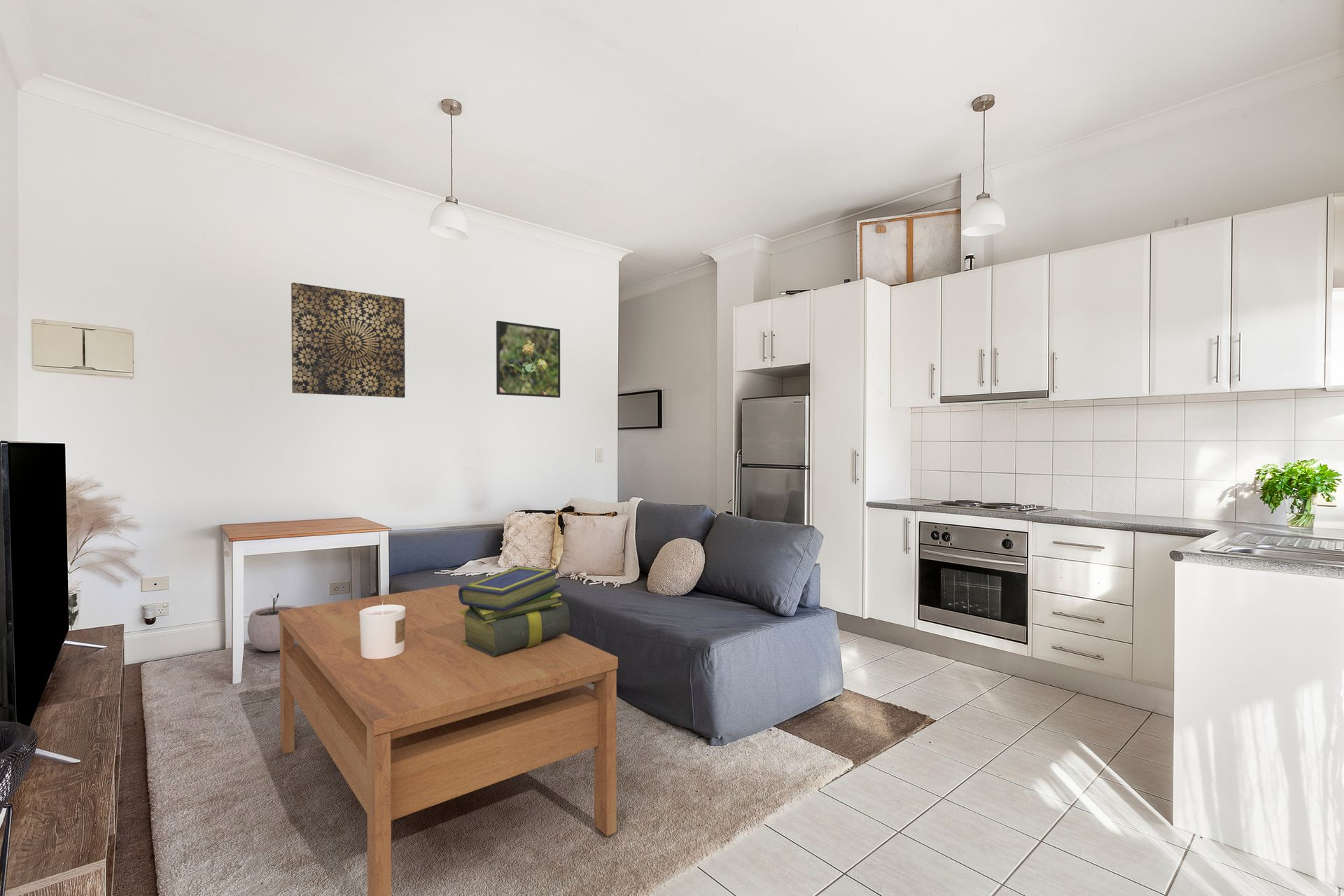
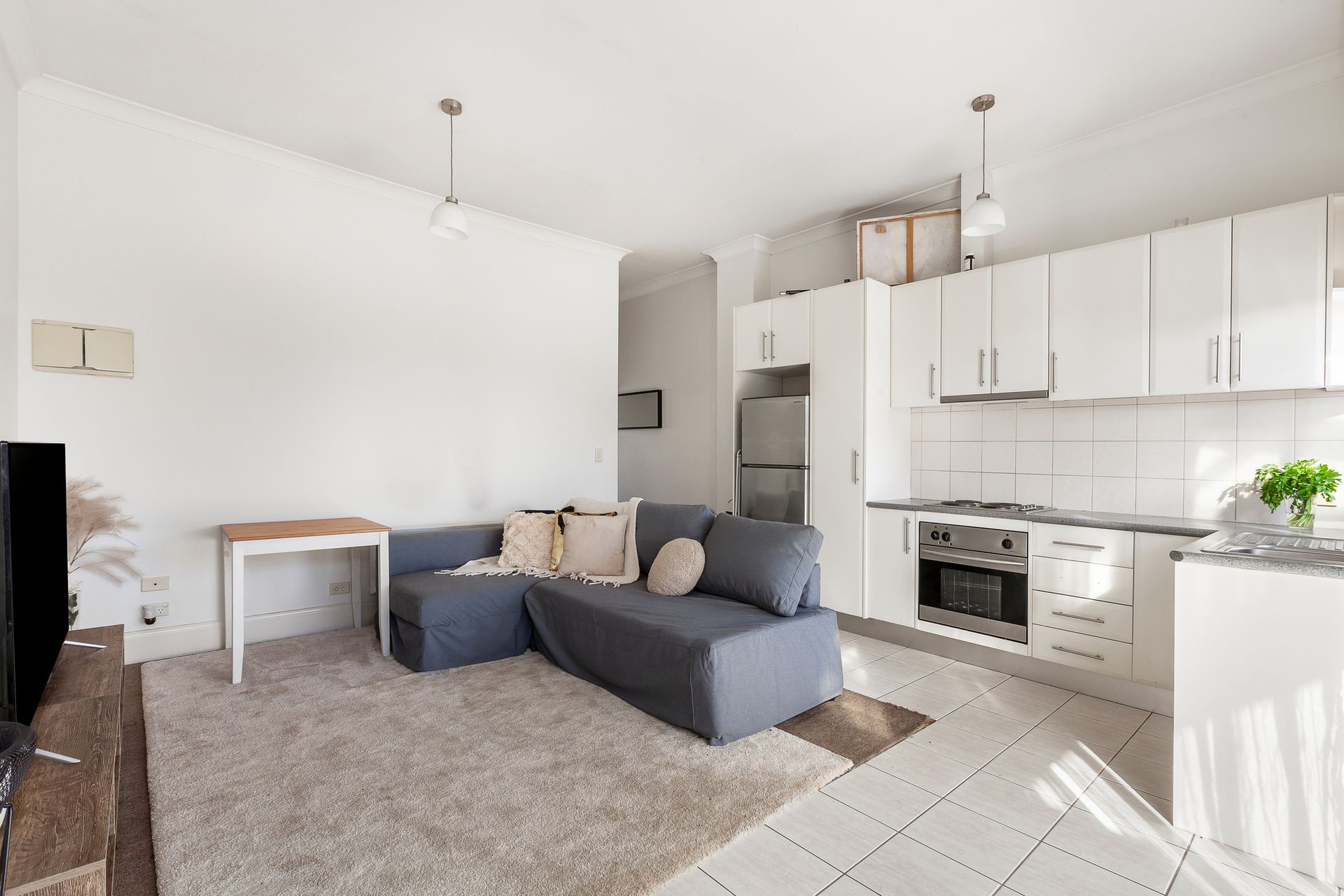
- candle (382, 626)
- plant pot (274, 621)
- wall art (351, 343)
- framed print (529, 360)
- stack of books (514, 607)
- coffee table (428, 708)
